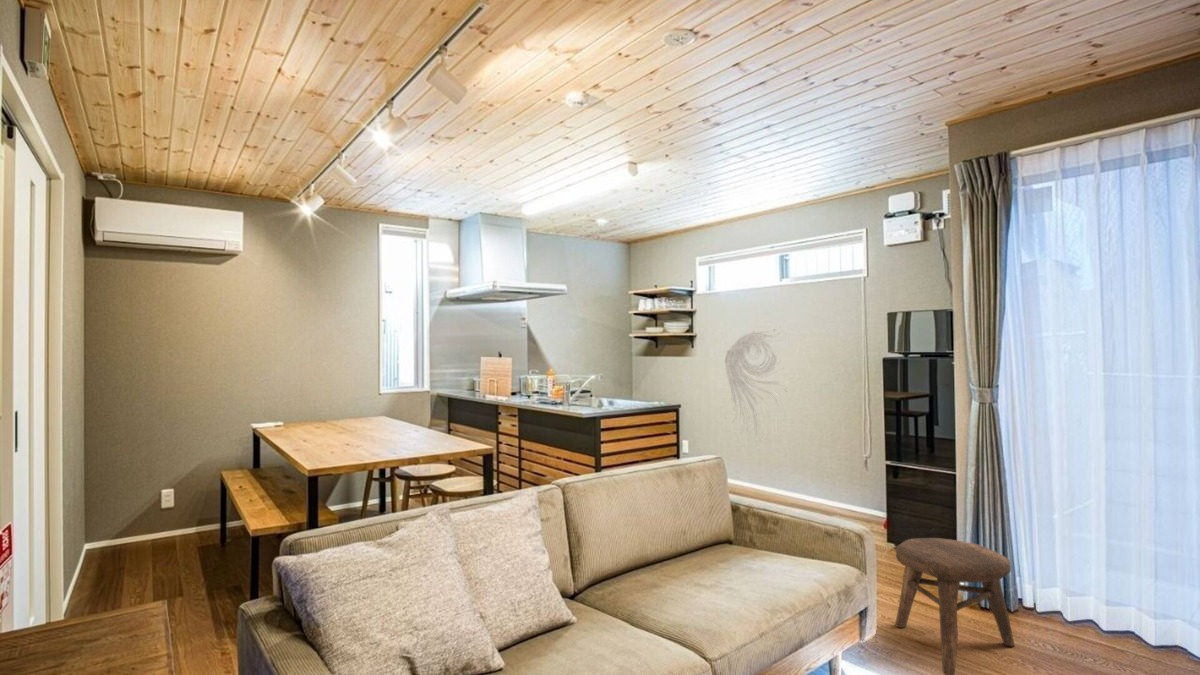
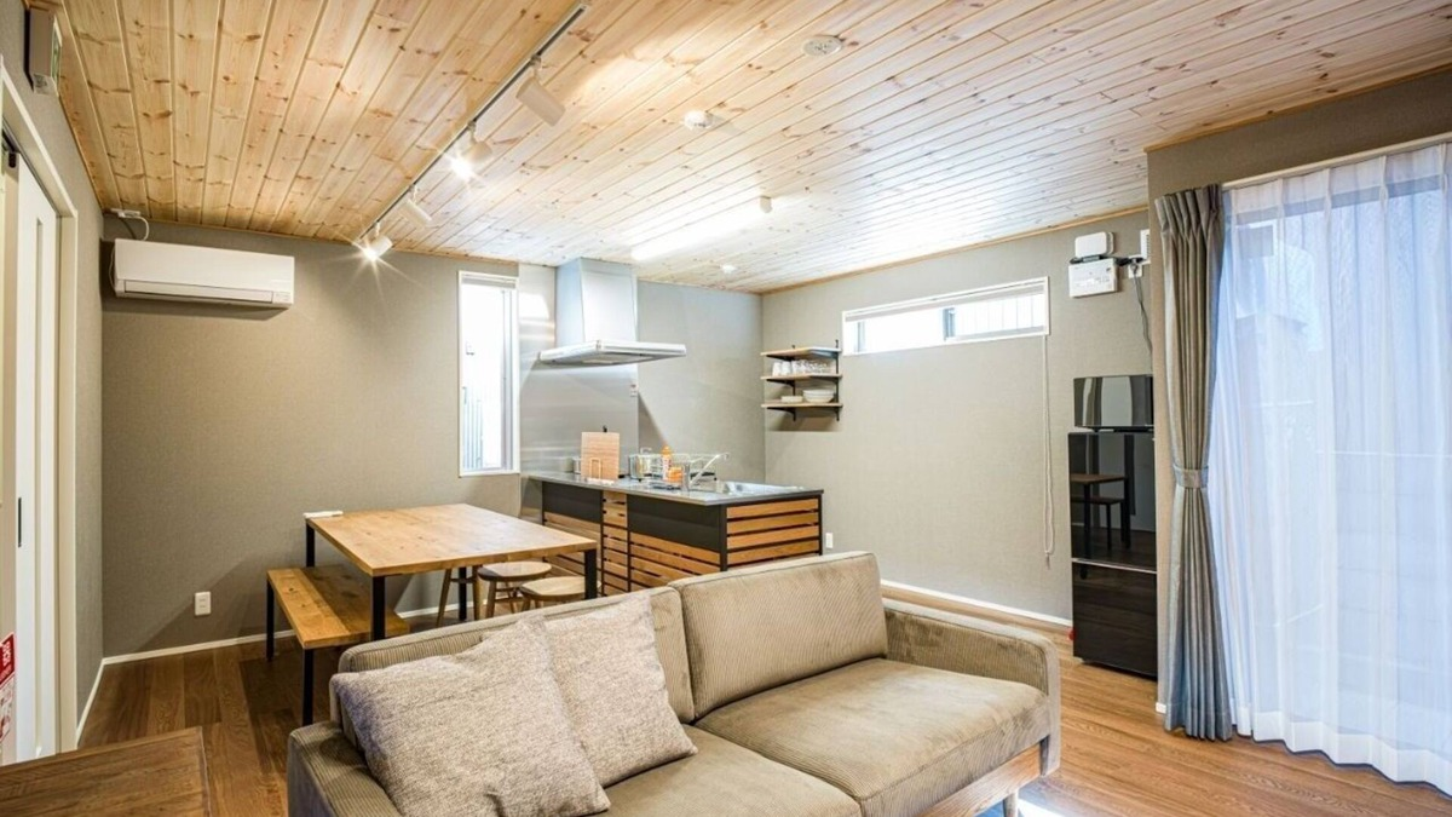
- wall sculpture (755, 386)
- stool (946, 597)
